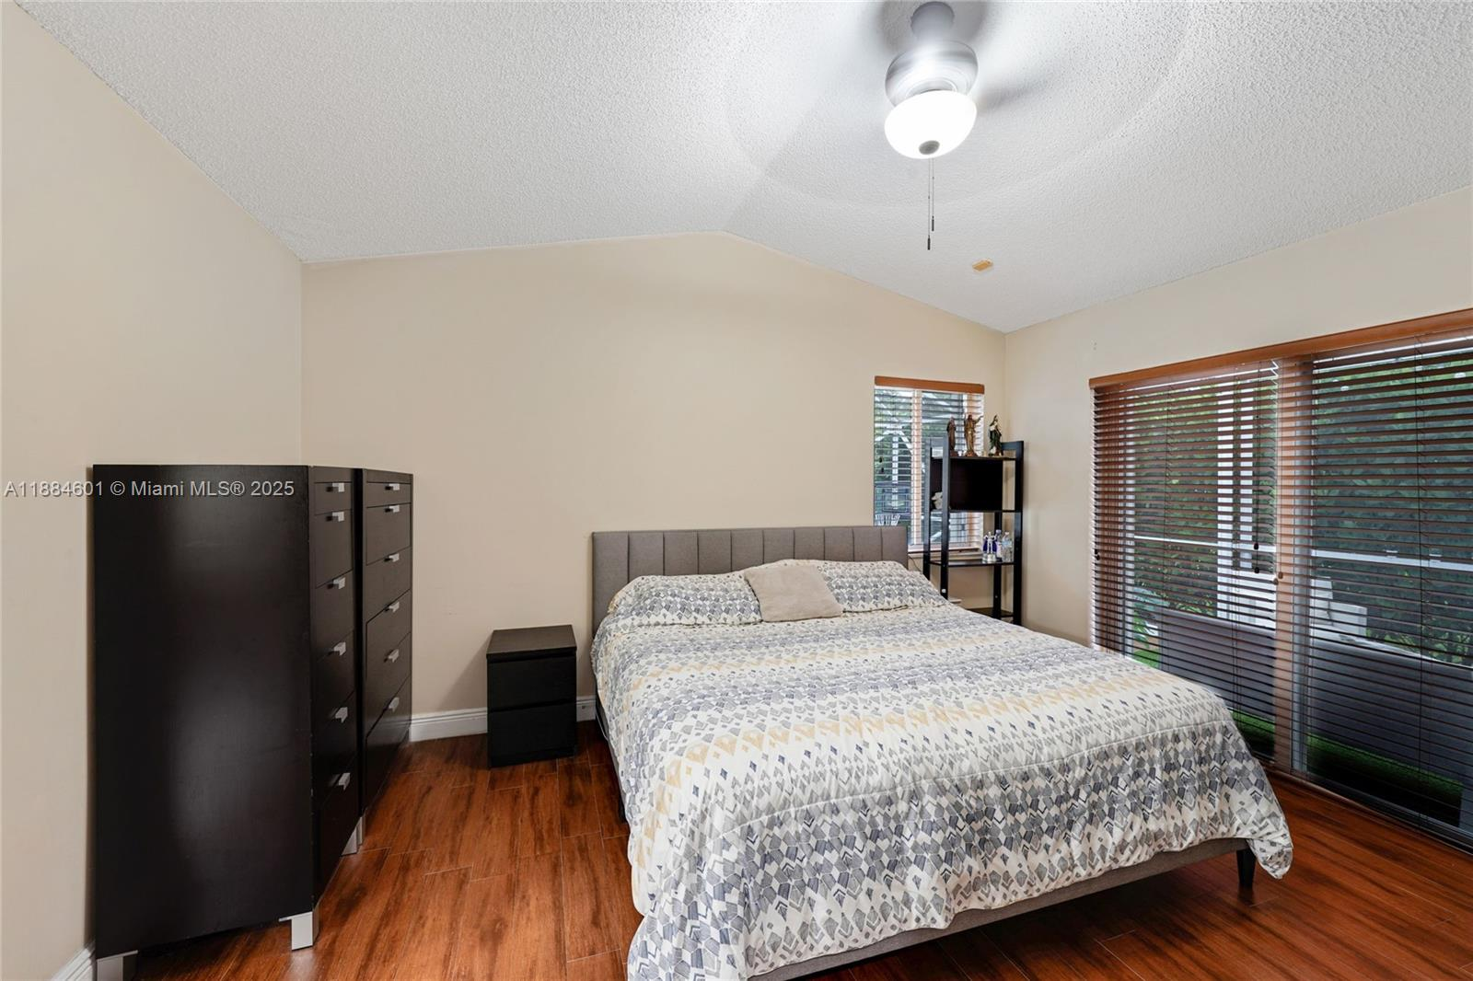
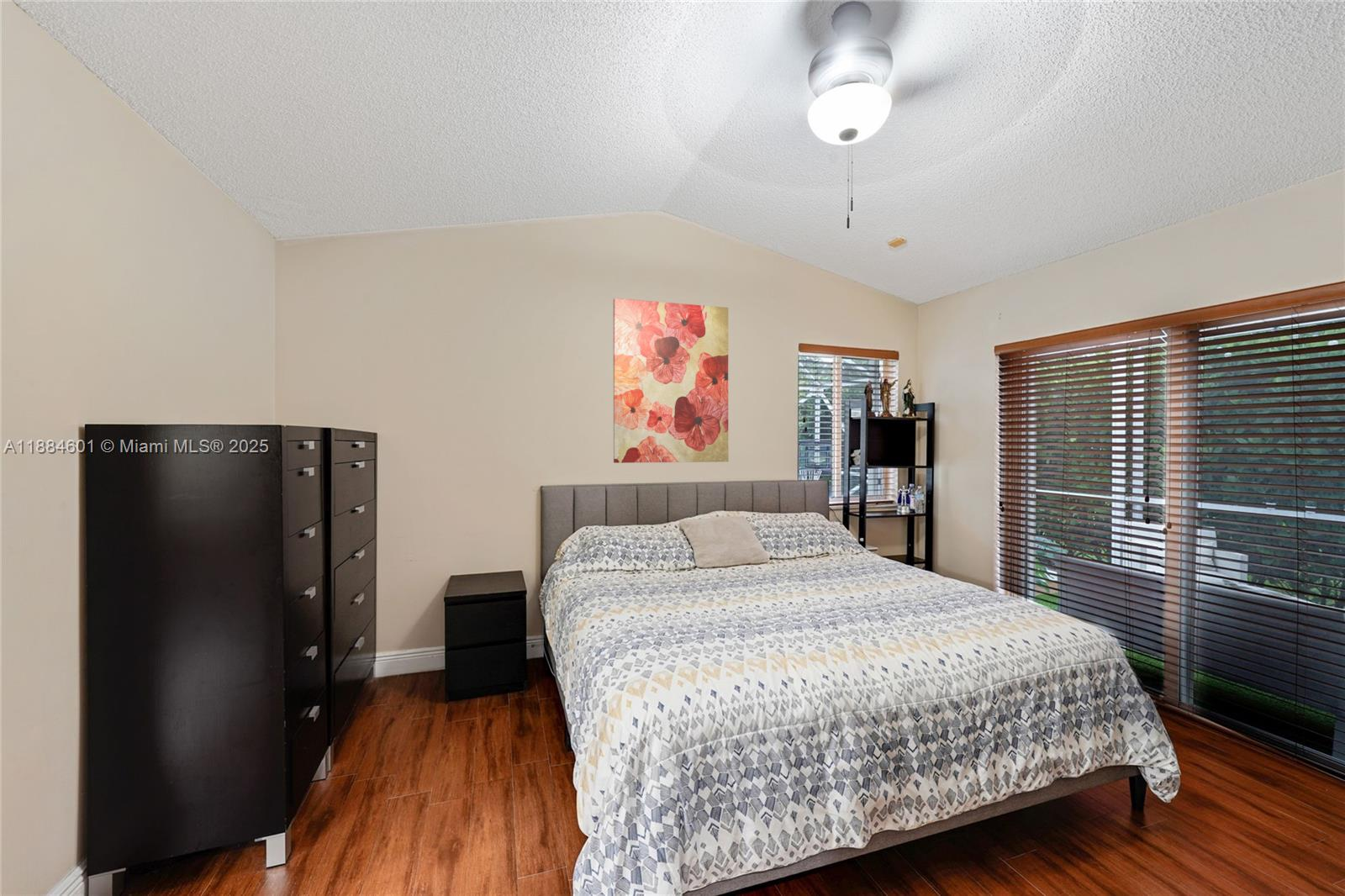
+ wall art (672, 382)
